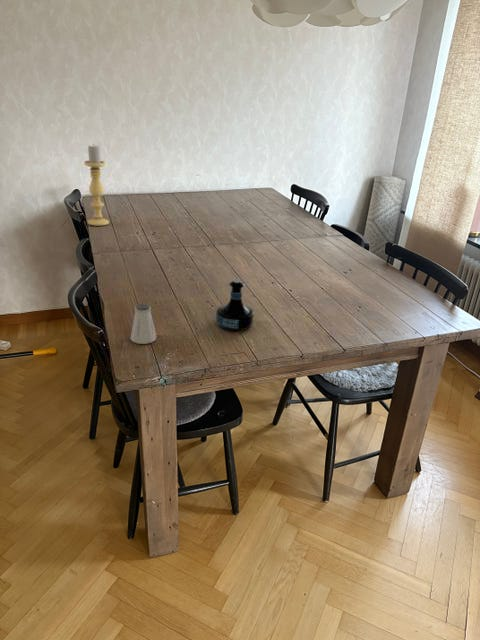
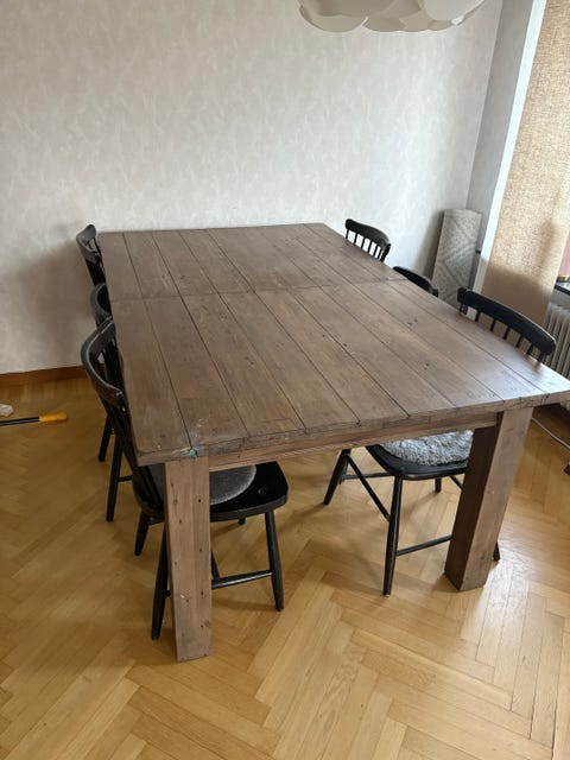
- tequila bottle (235, 302)
- saltshaker (143, 322)
- candle holder (96, 184)
